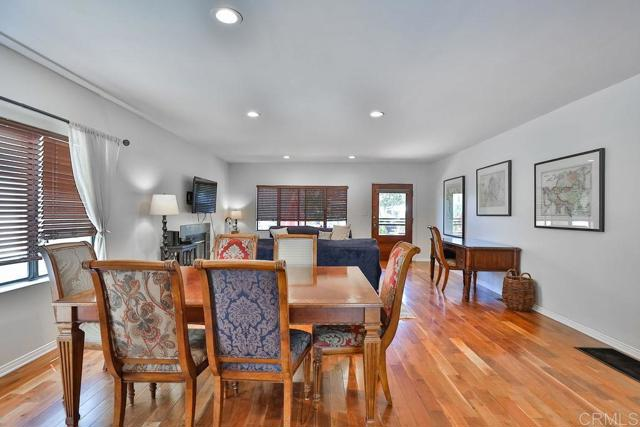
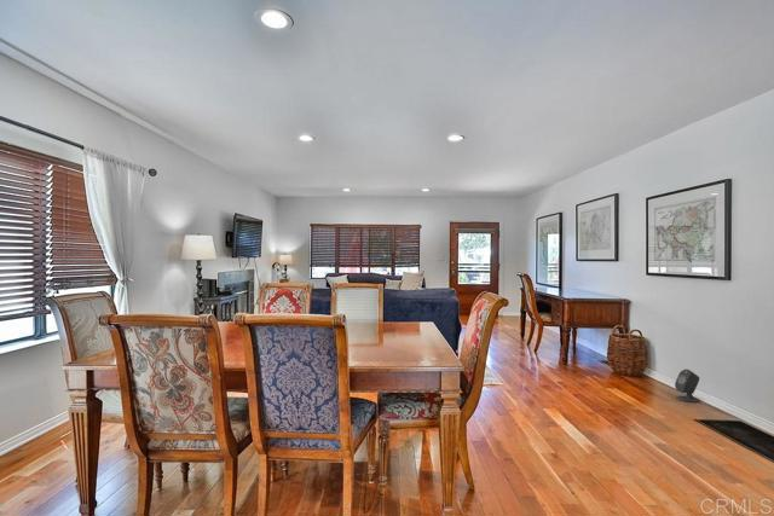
+ speaker (687, 384)
